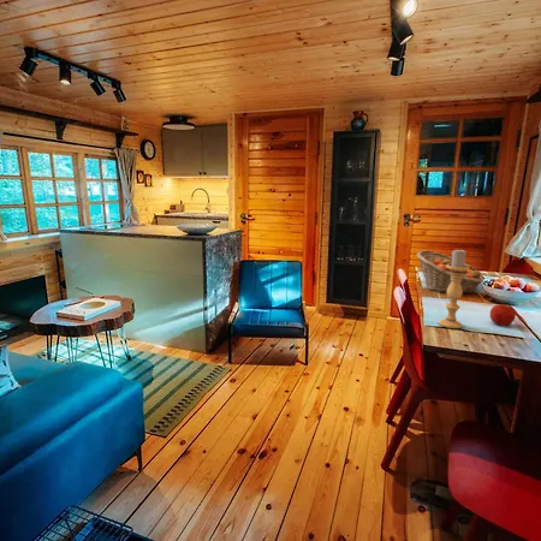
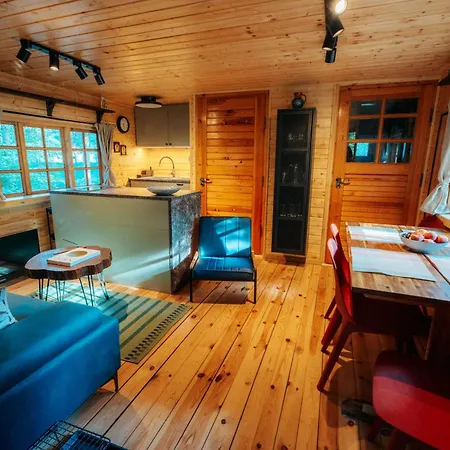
- apple (501, 313)
- candle holder (454, 287)
- fruit basket (448, 270)
